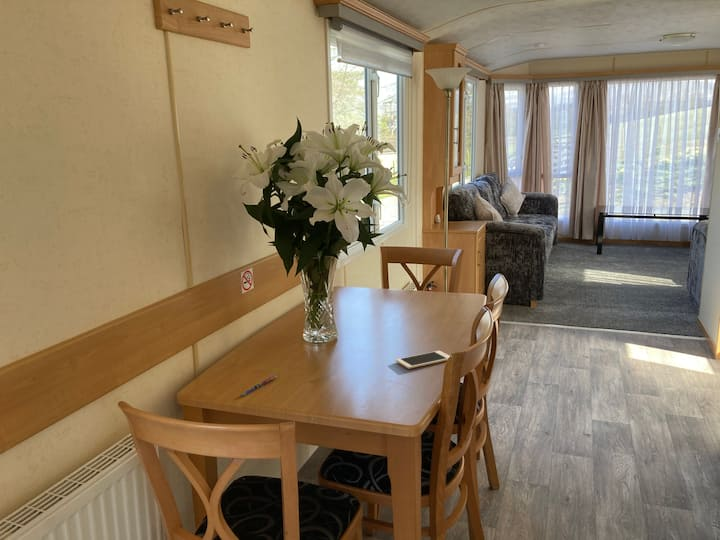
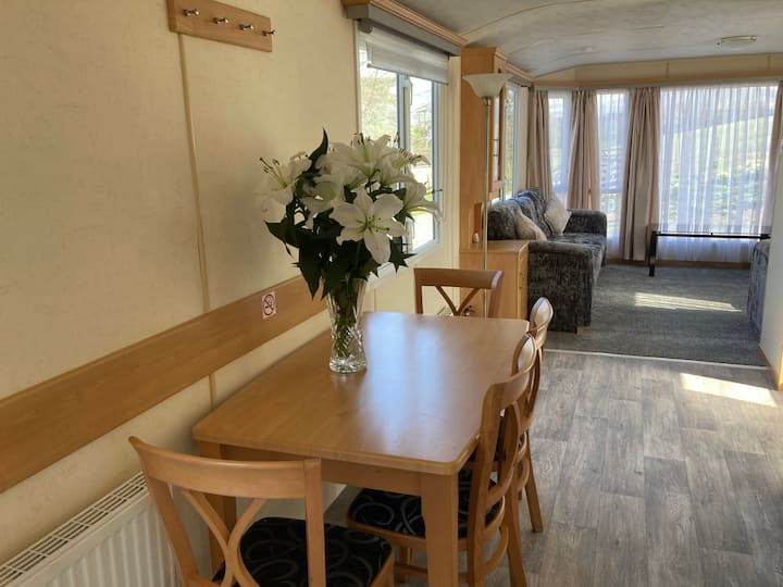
- pen (259, 384)
- cell phone (424, 359)
